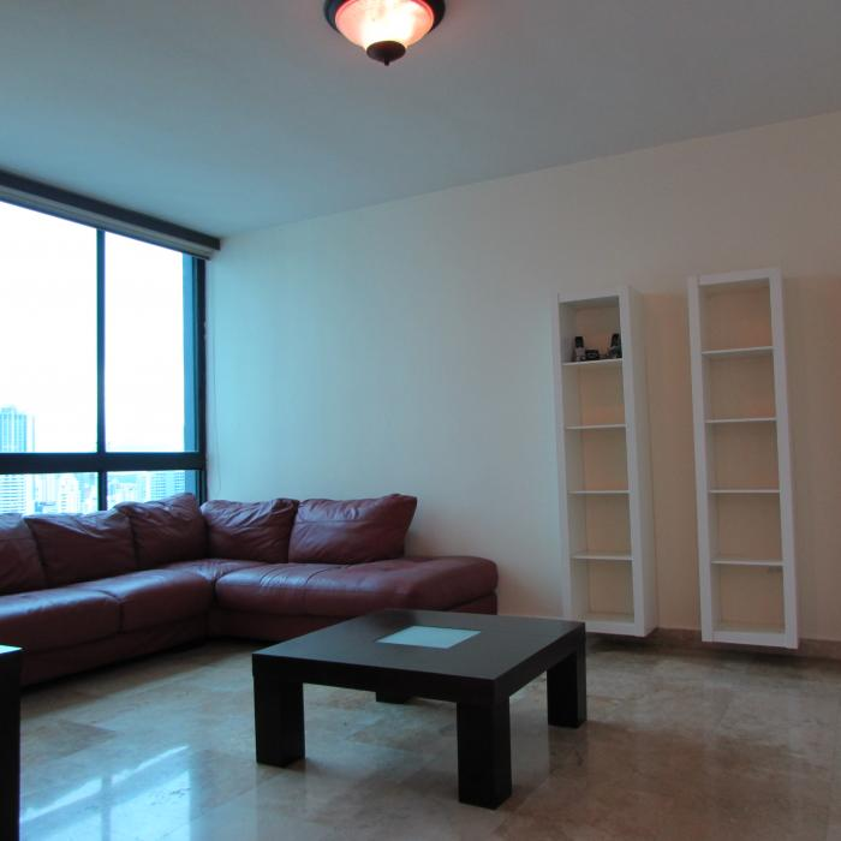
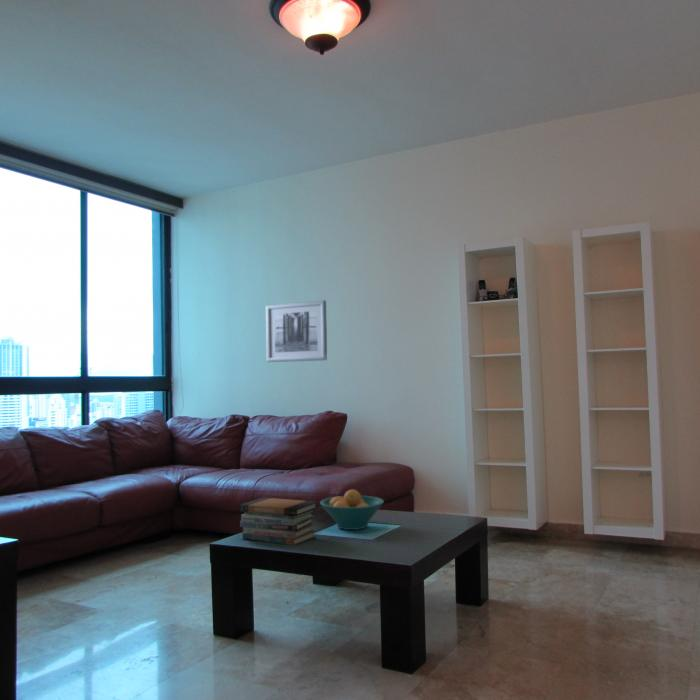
+ wall art (295, 332)
+ book stack (278, 520)
+ fruit bowl (352, 508)
